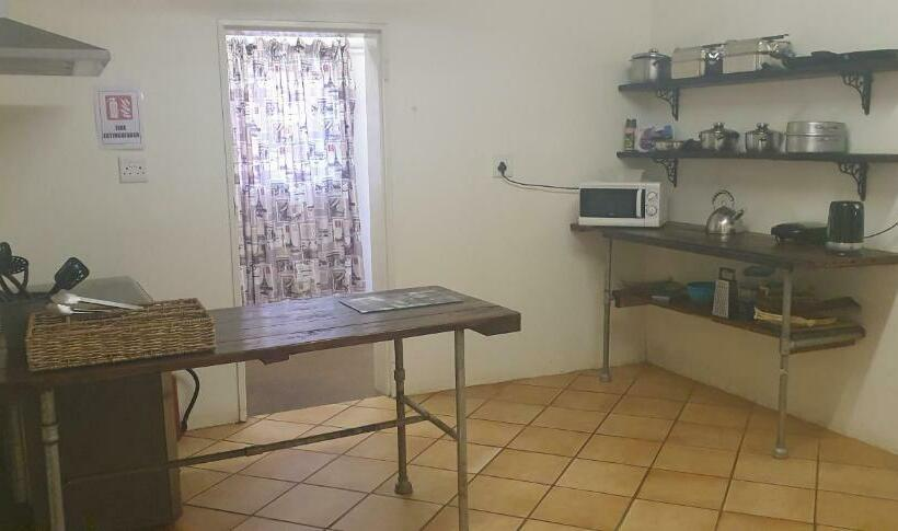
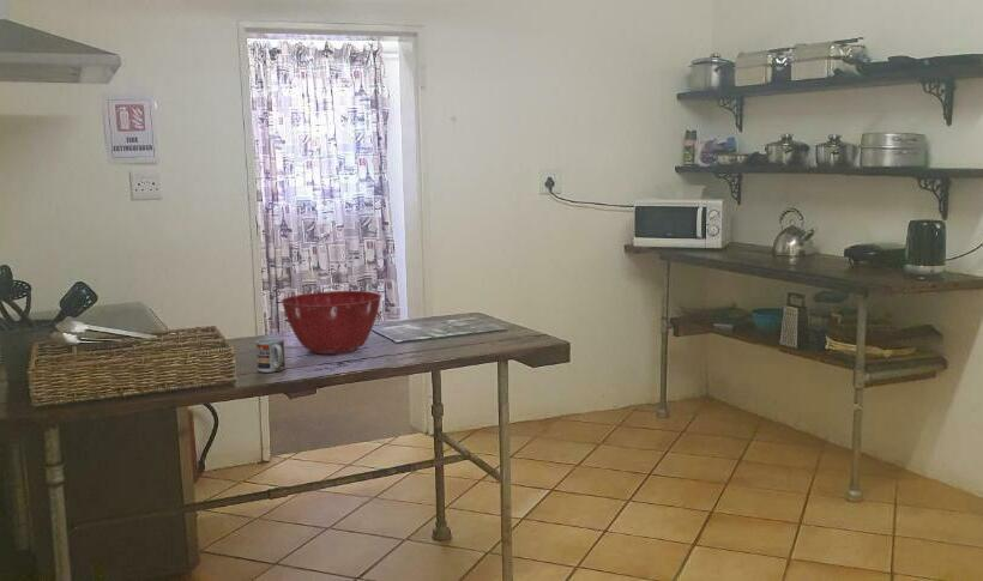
+ mixing bowl (332, 323)
+ cup (272, 355)
